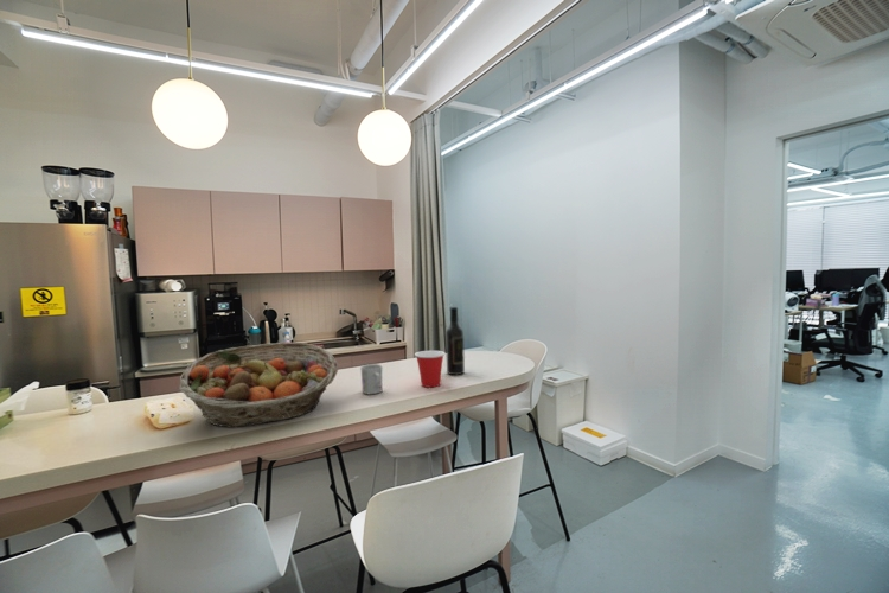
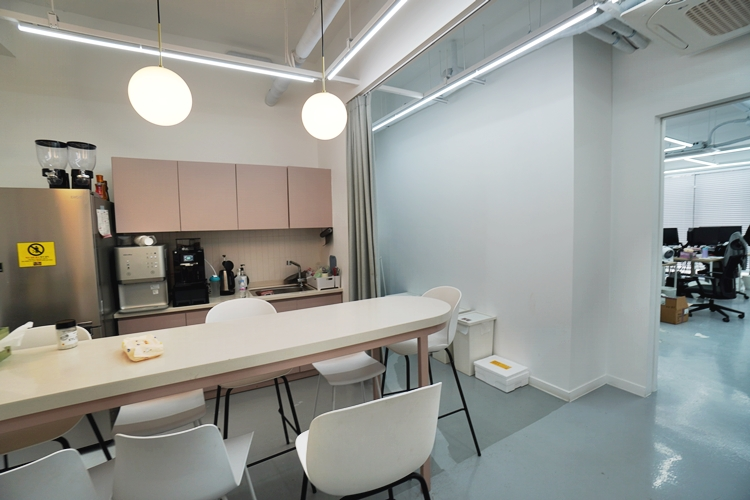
- fruit basket (264, 380)
- mug (373, 380)
- cup (430, 369)
- wine bottle (454, 340)
